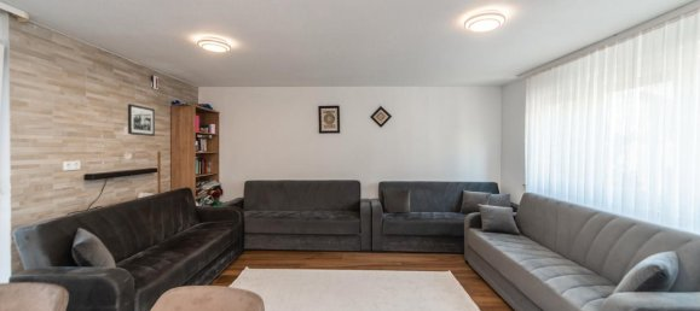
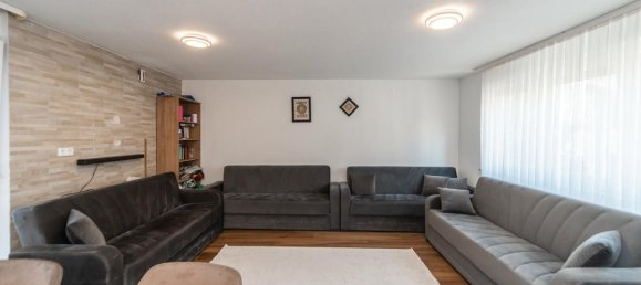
- picture frame (141, 121)
